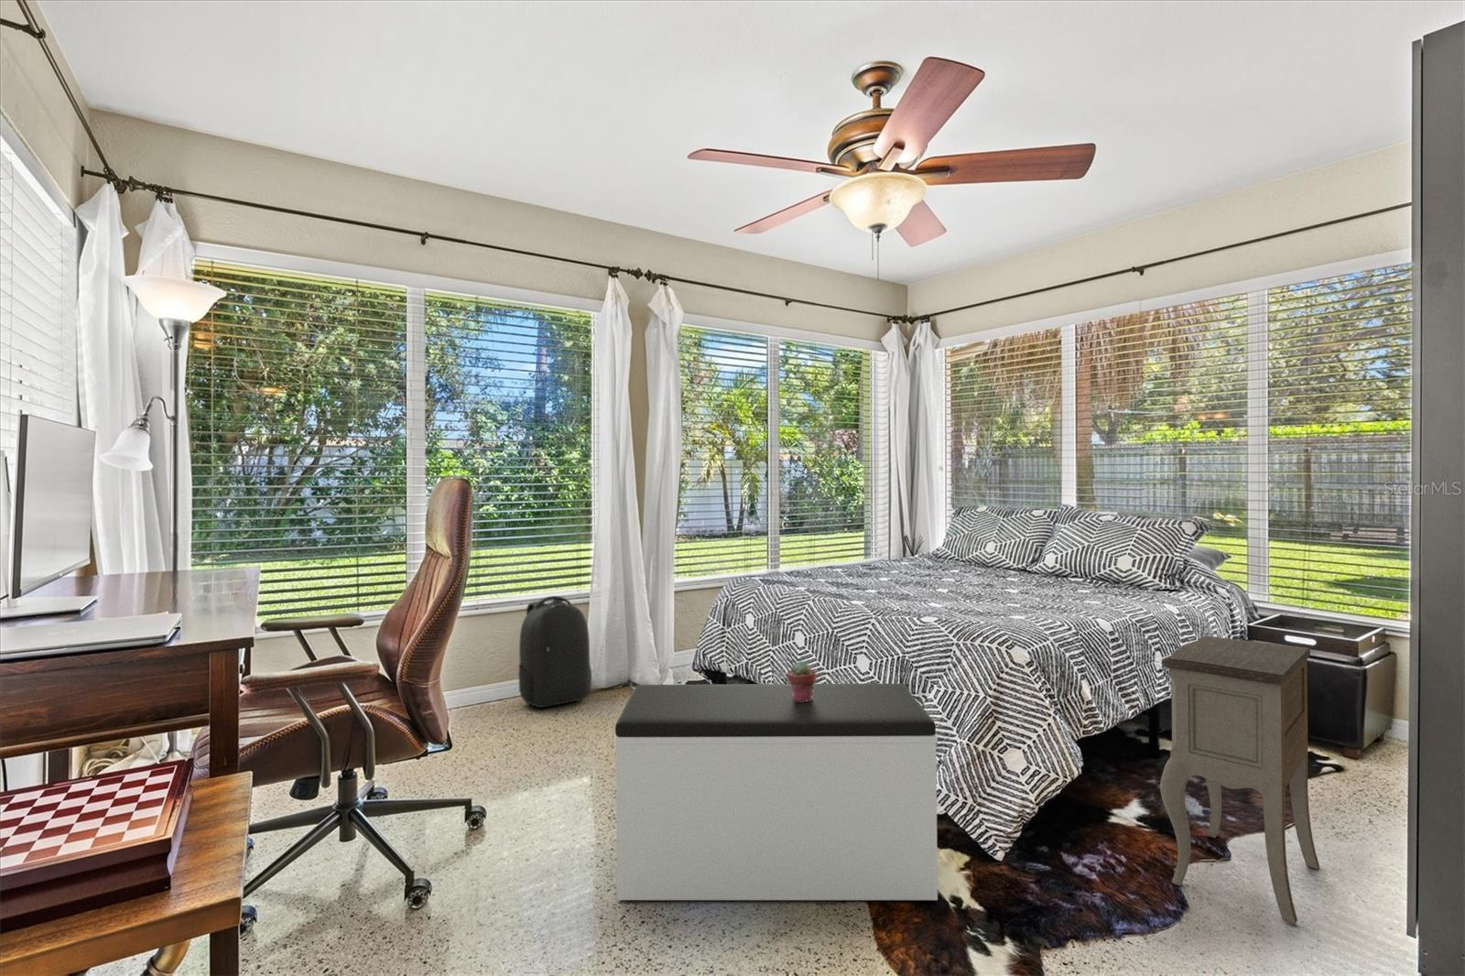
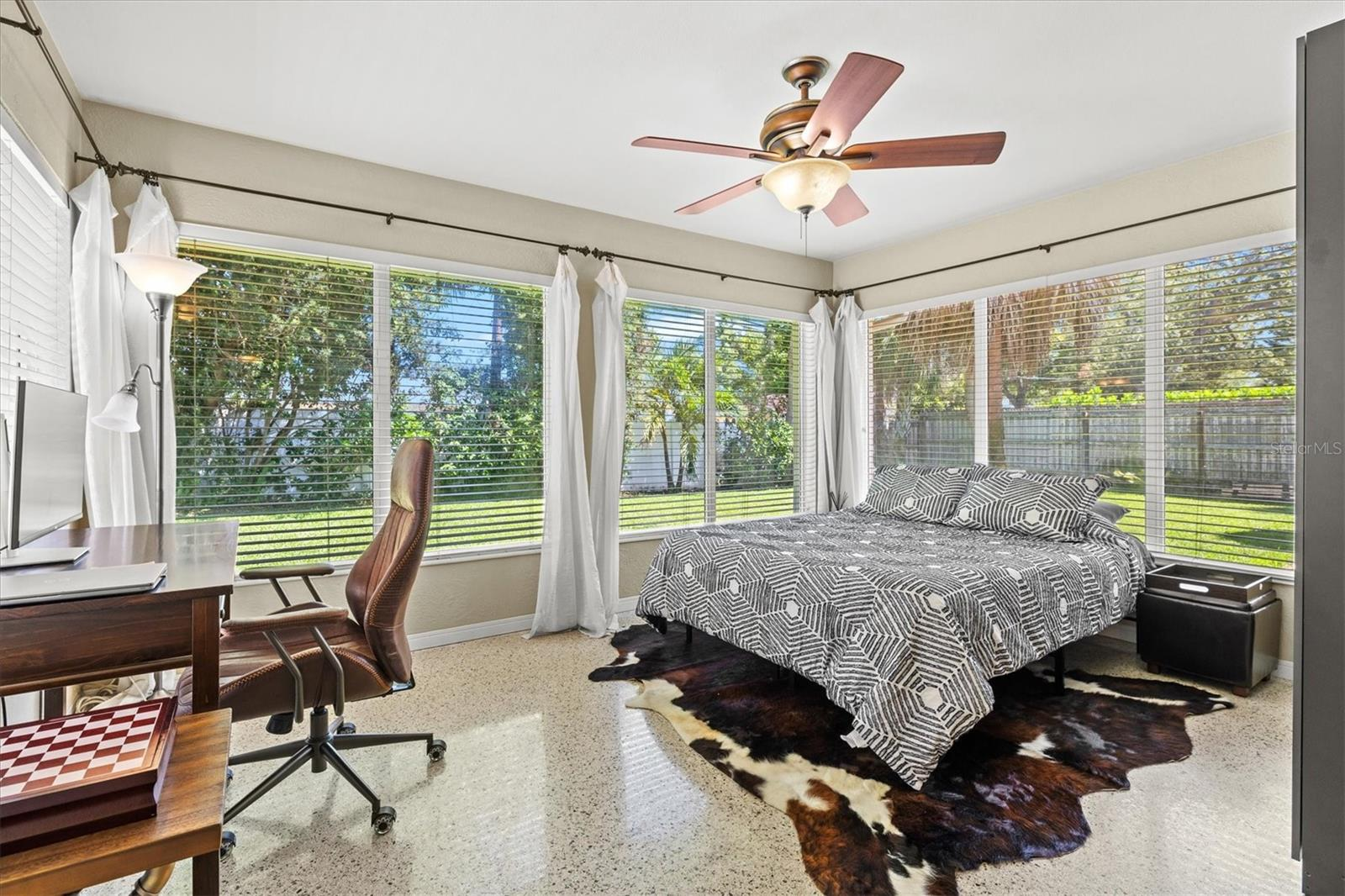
- potted succulent (802, 679)
- backpack (553, 648)
- bench (772, 781)
- nightstand (1238, 761)
